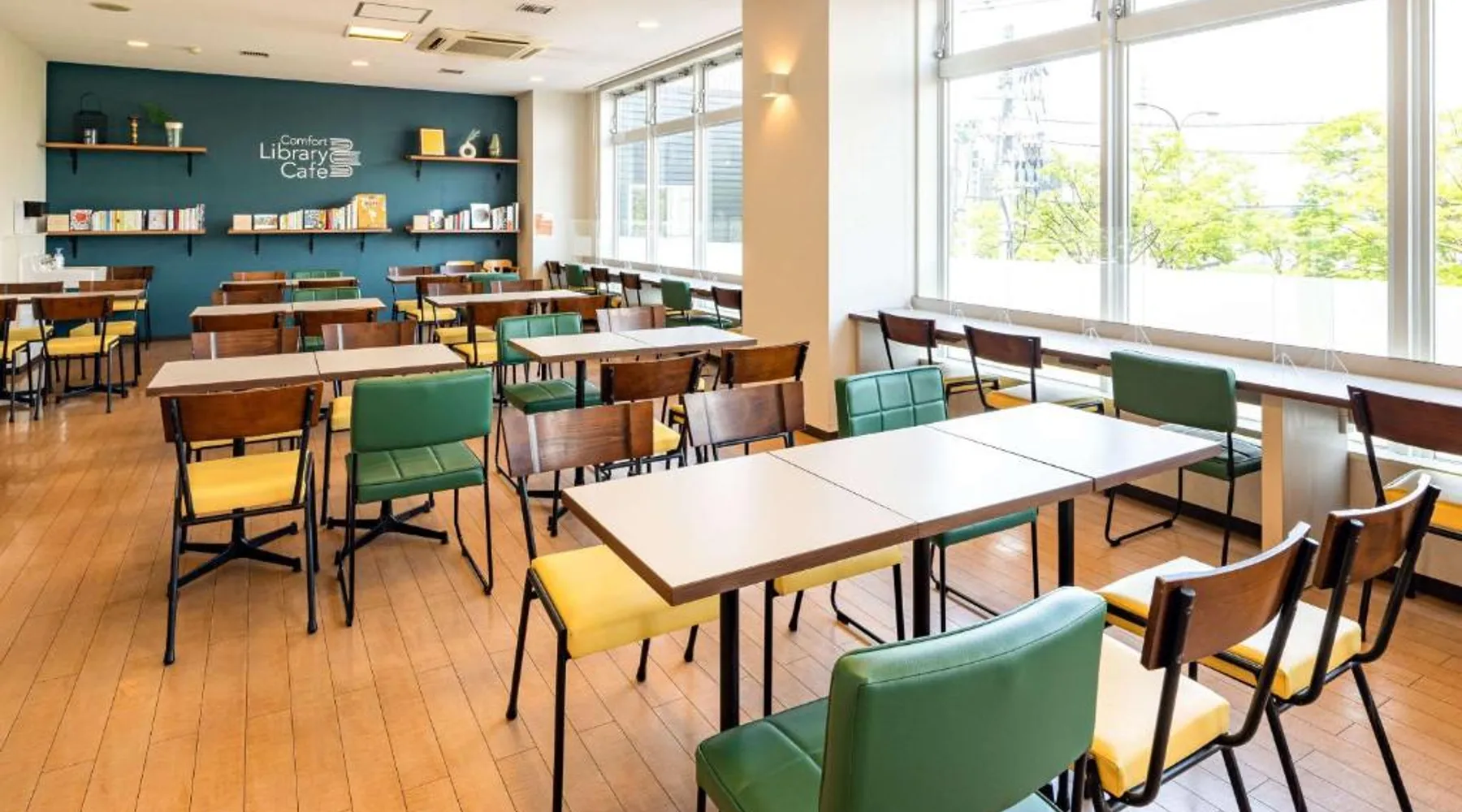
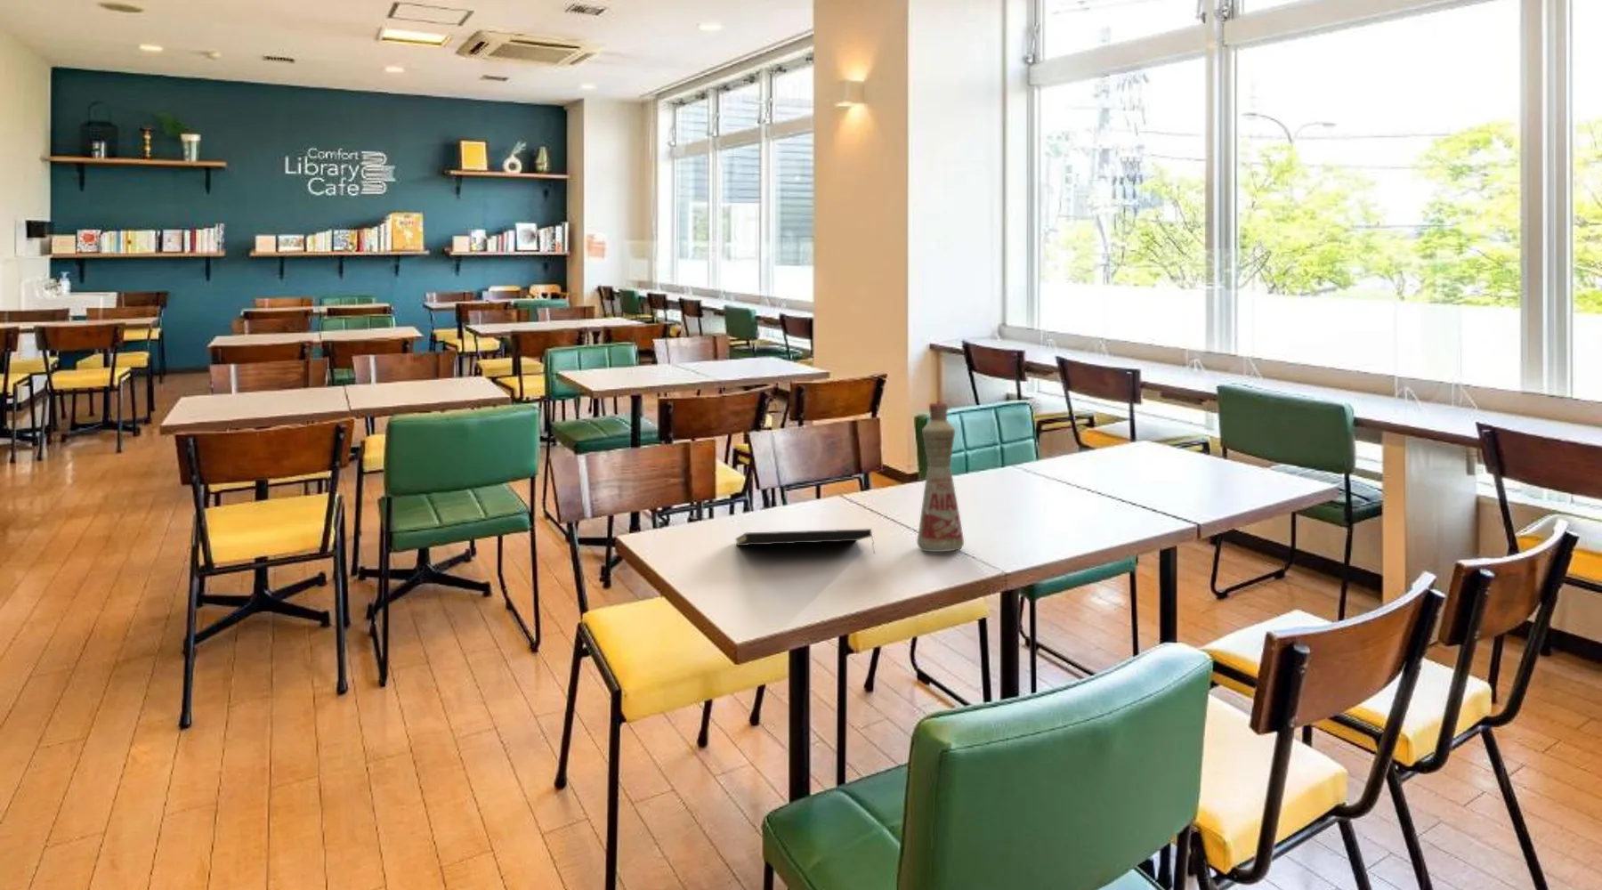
+ bottle (940, 475)
+ notepad (801, 537)
